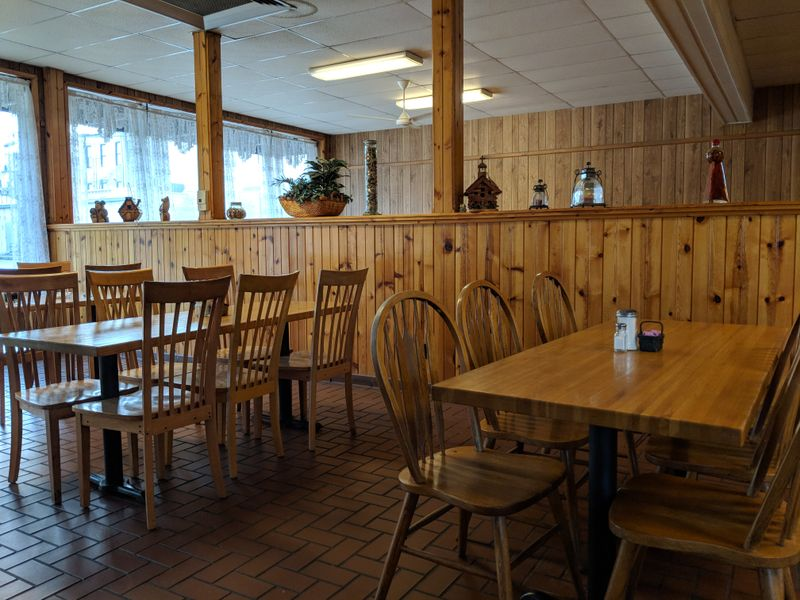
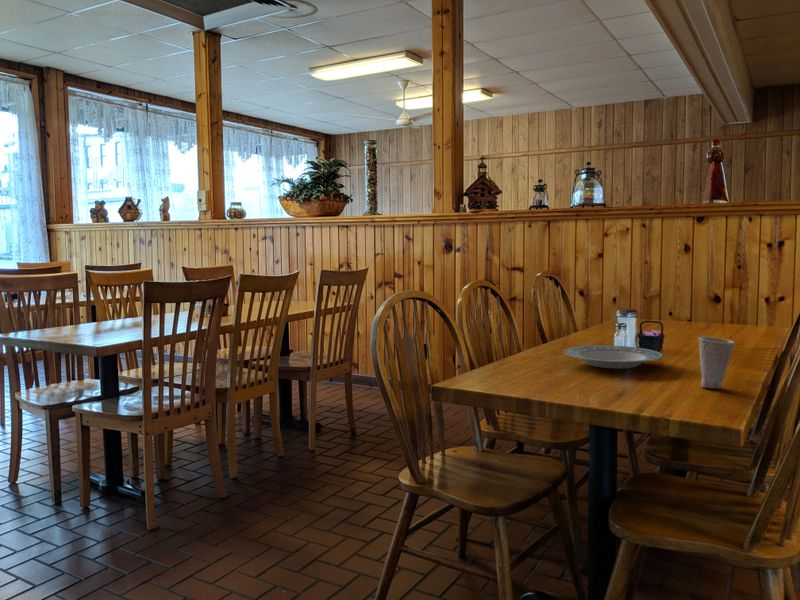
+ cup (716, 362)
+ plate (612, 358)
